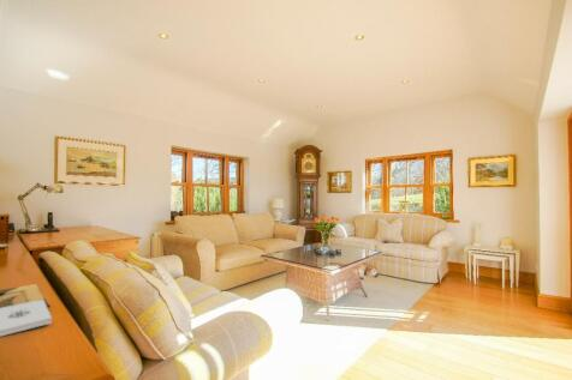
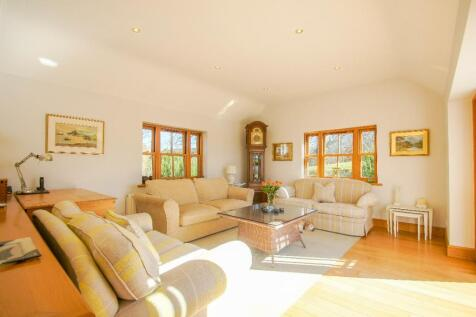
- notepad (19, 315)
